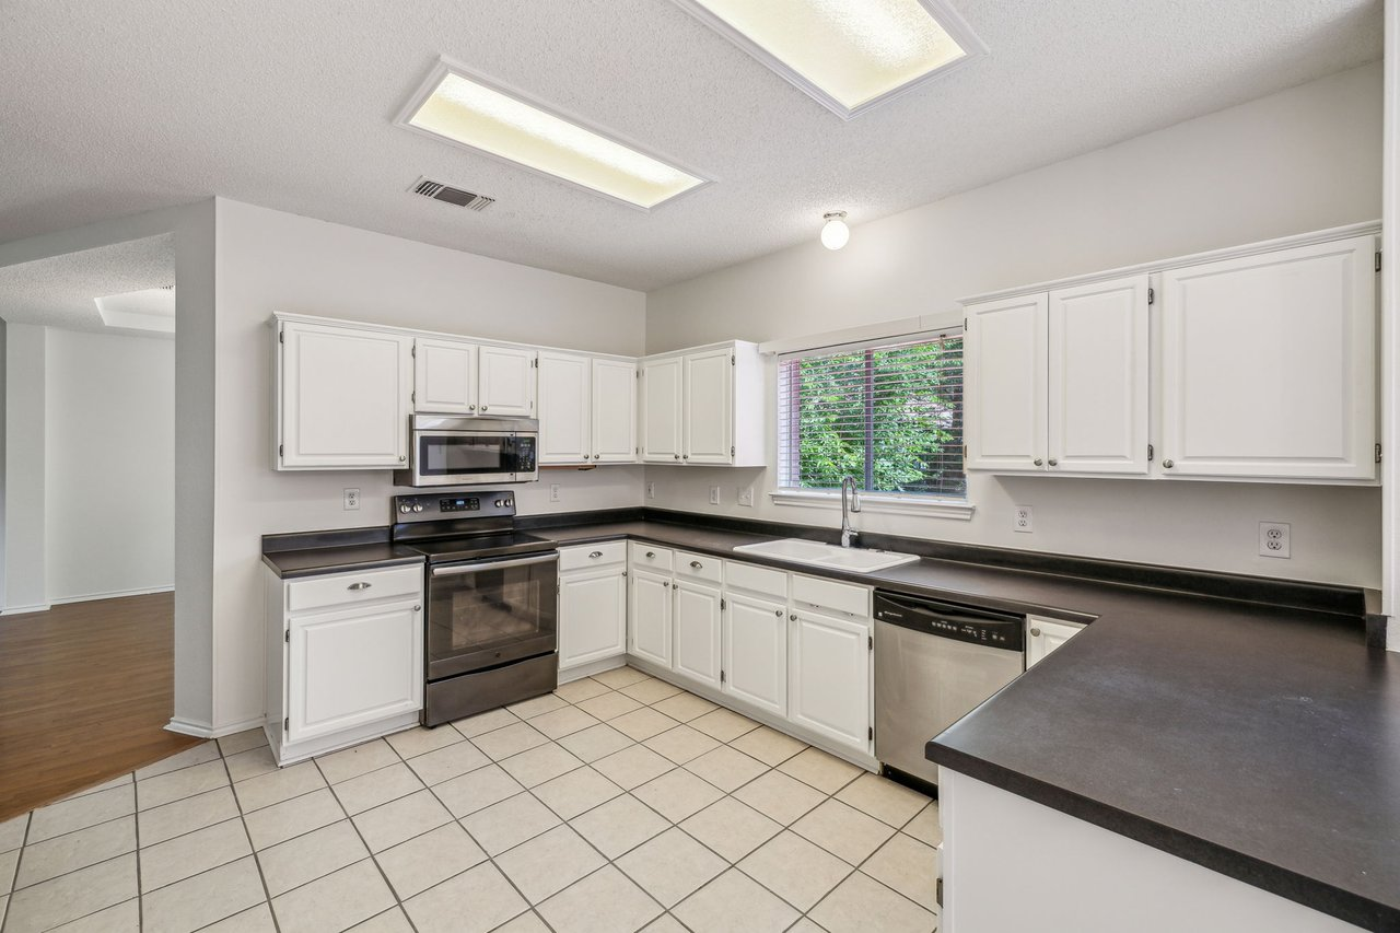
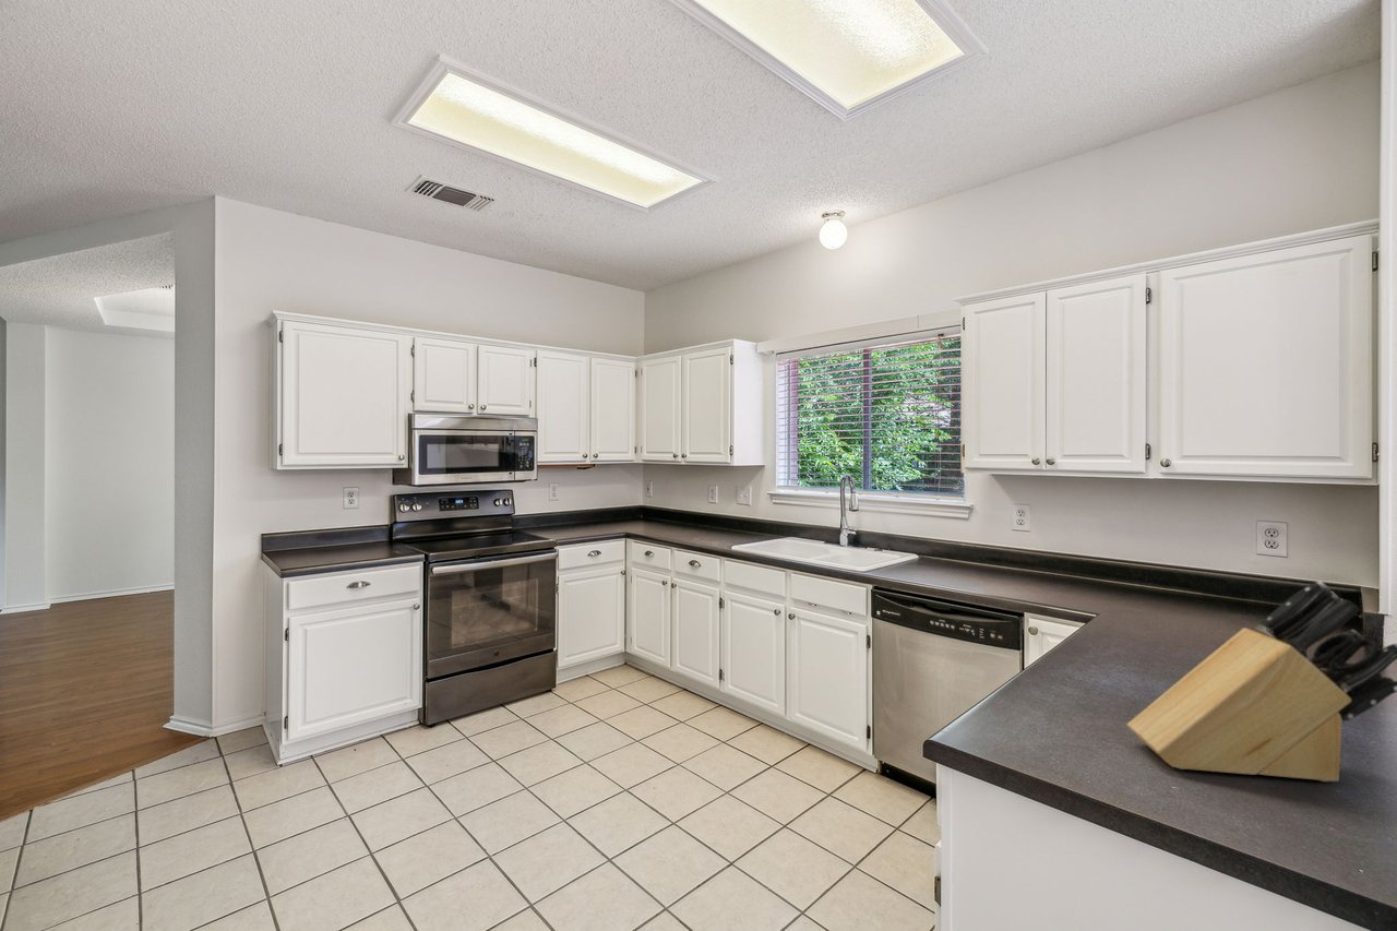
+ knife block (1257, 672)
